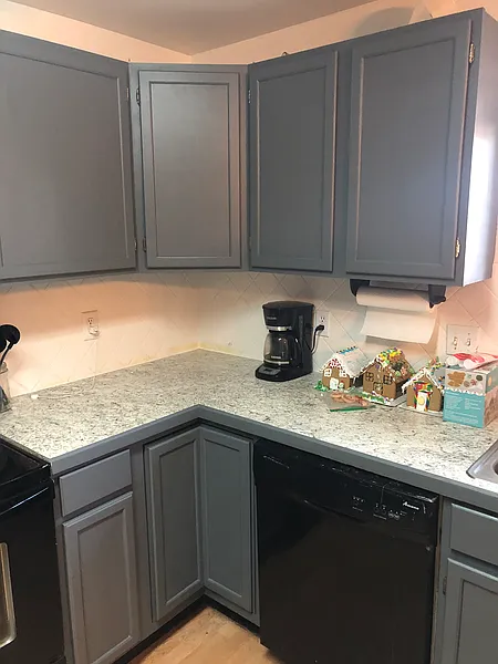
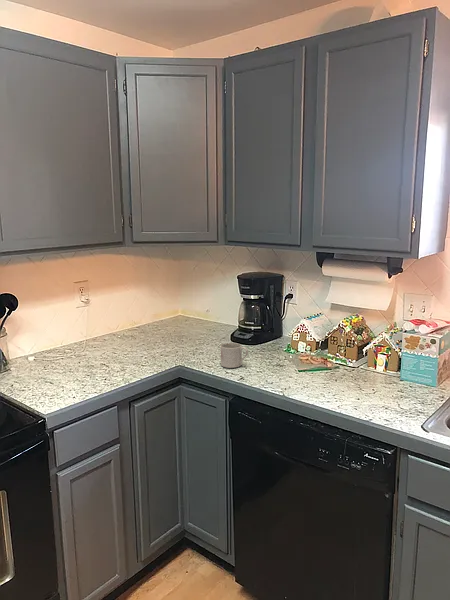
+ mug (234, 355)
